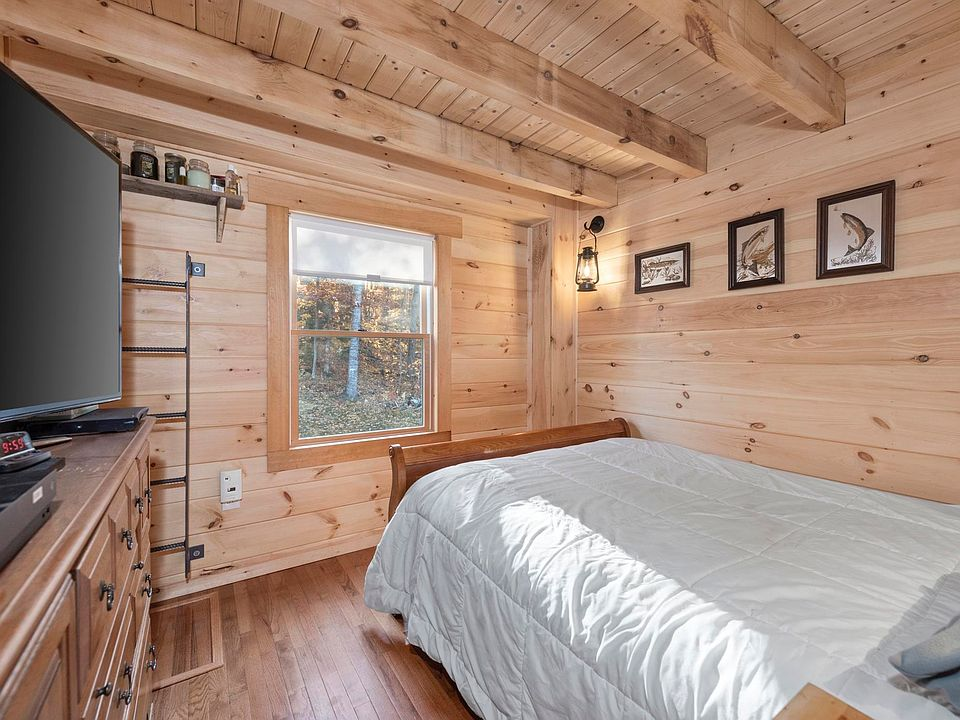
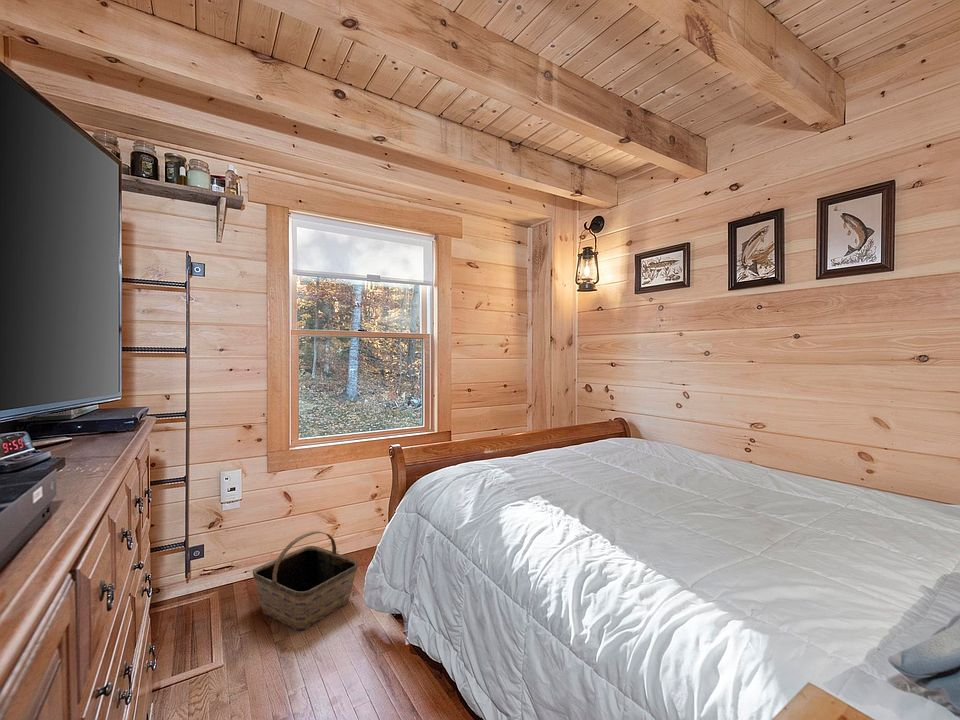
+ basket (306, 570)
